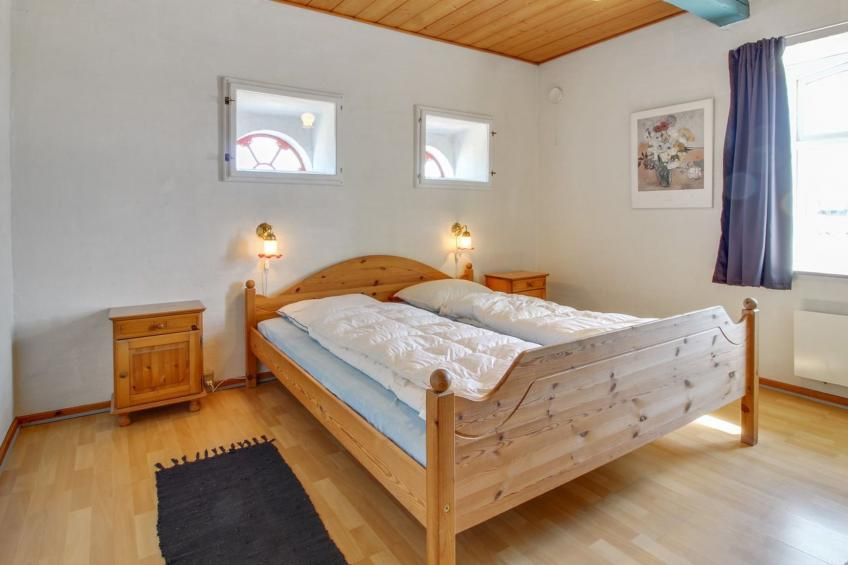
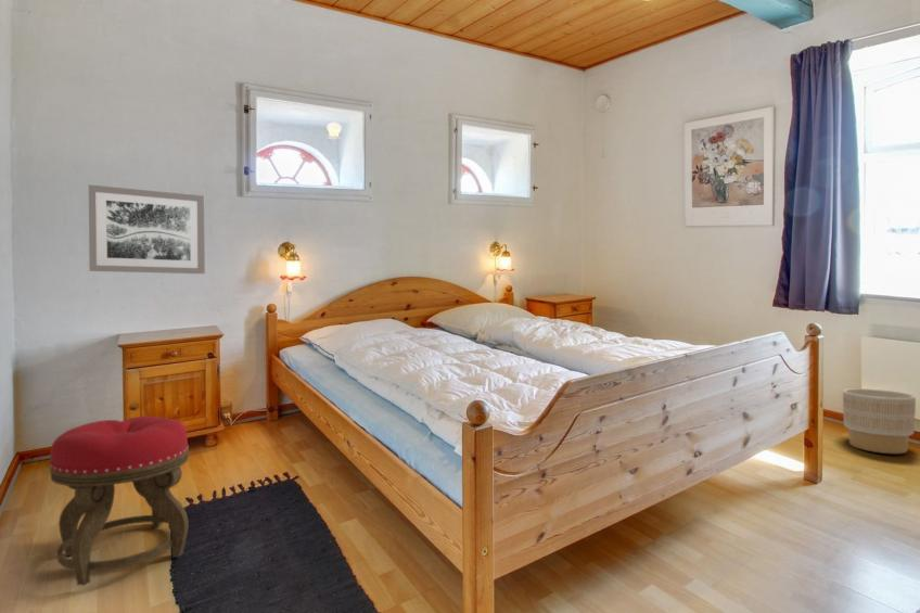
+ wall art (149, 231)
+ planter (878, 420)
+ stool (120, 483)
